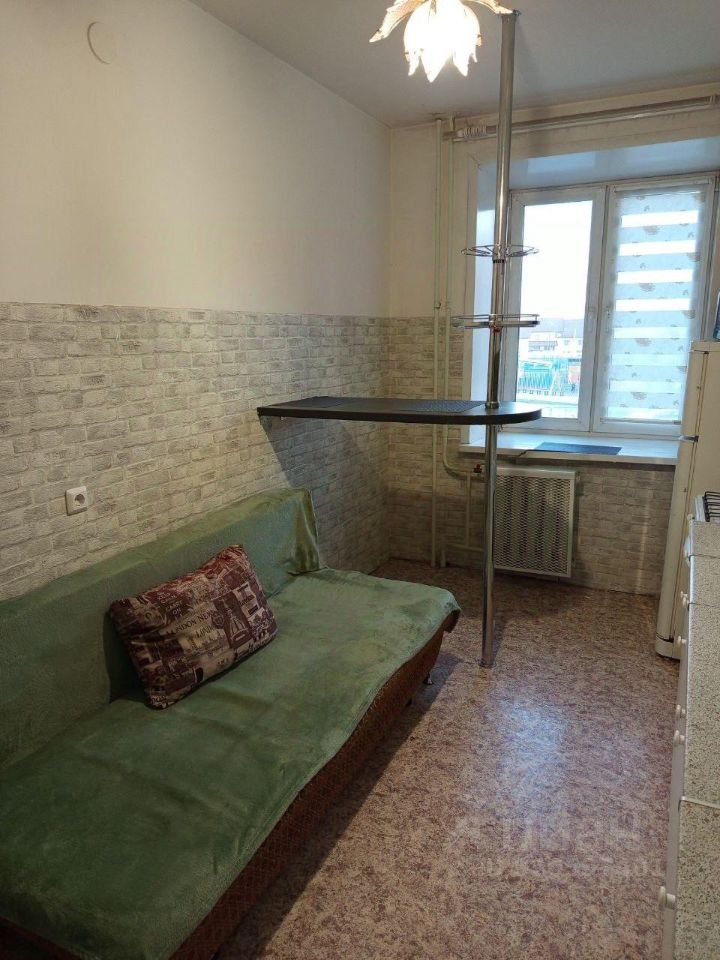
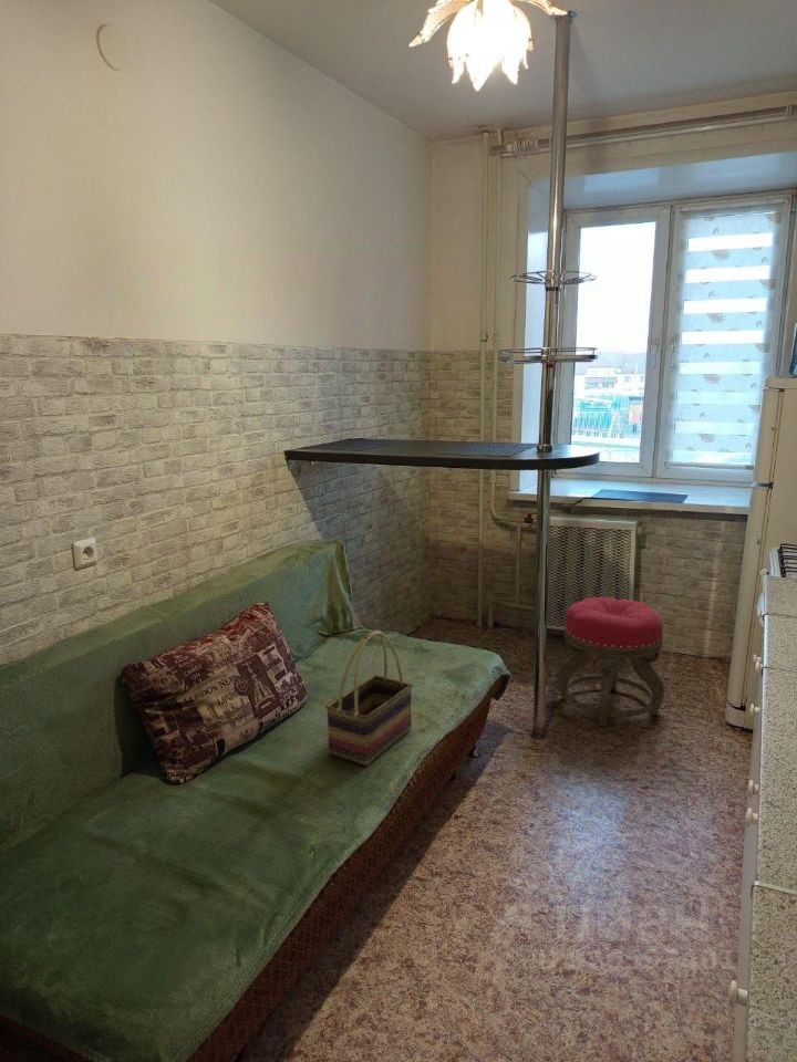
+ woven basket (370, 687)
+ stool (611, 657)
